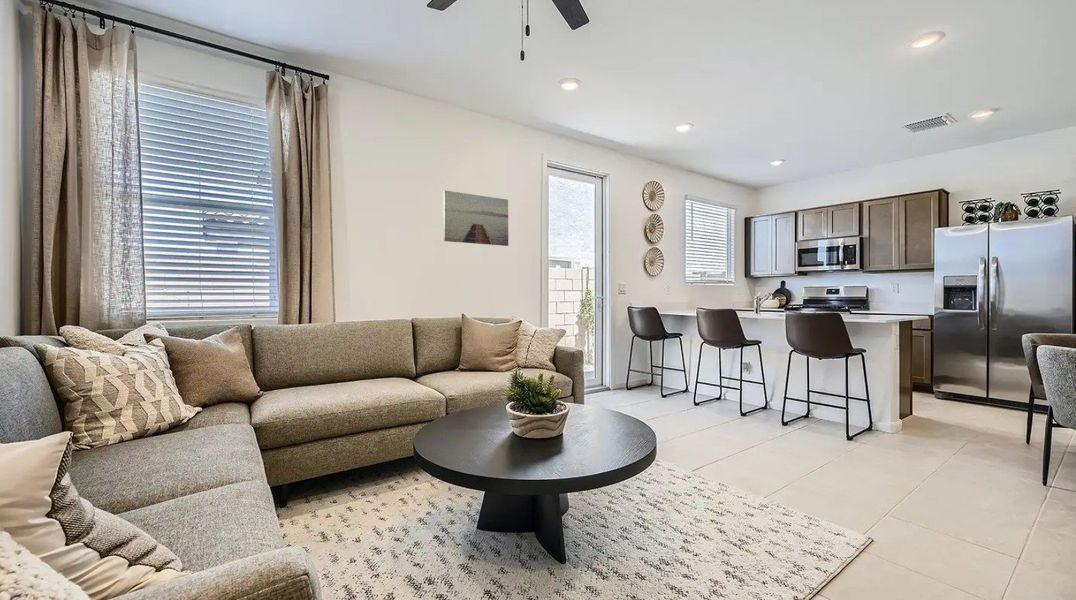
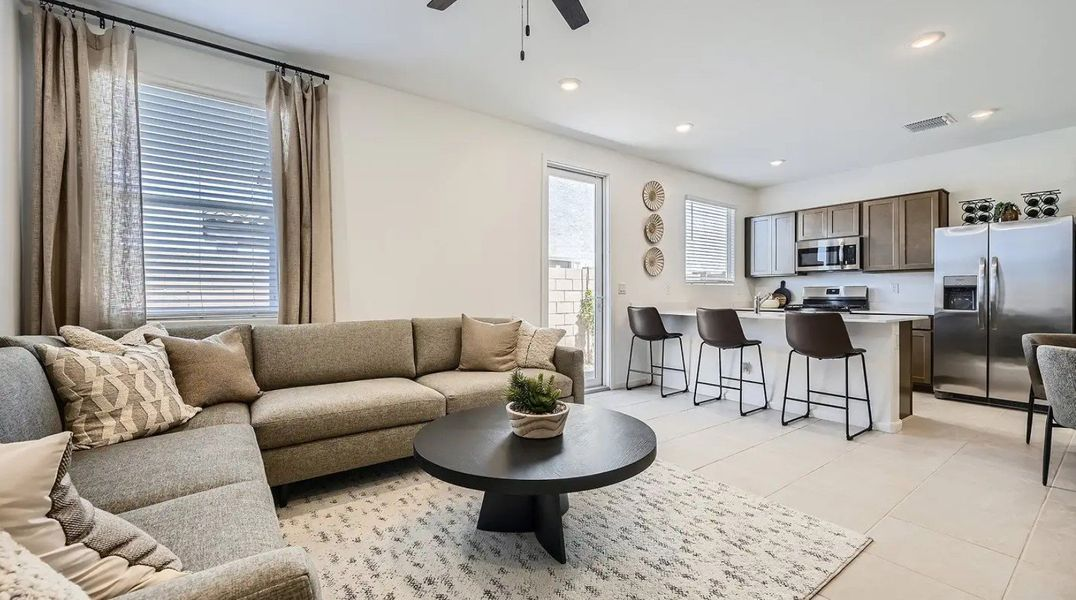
- wall art (477, 219)
